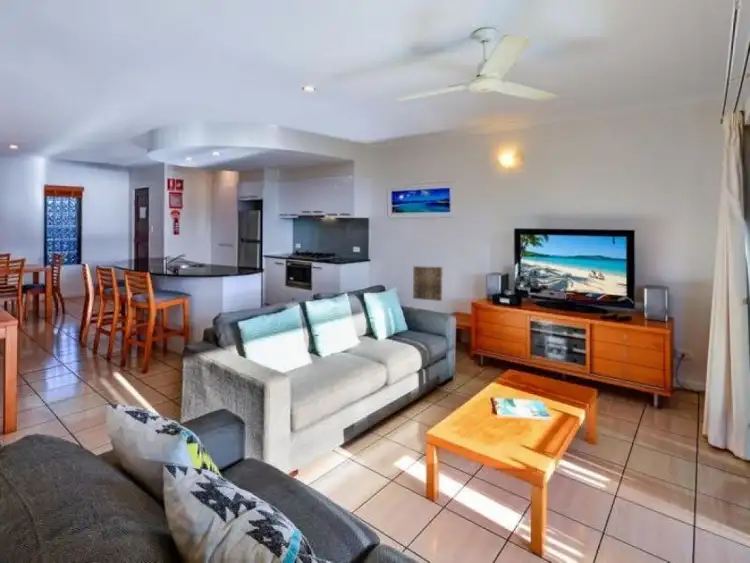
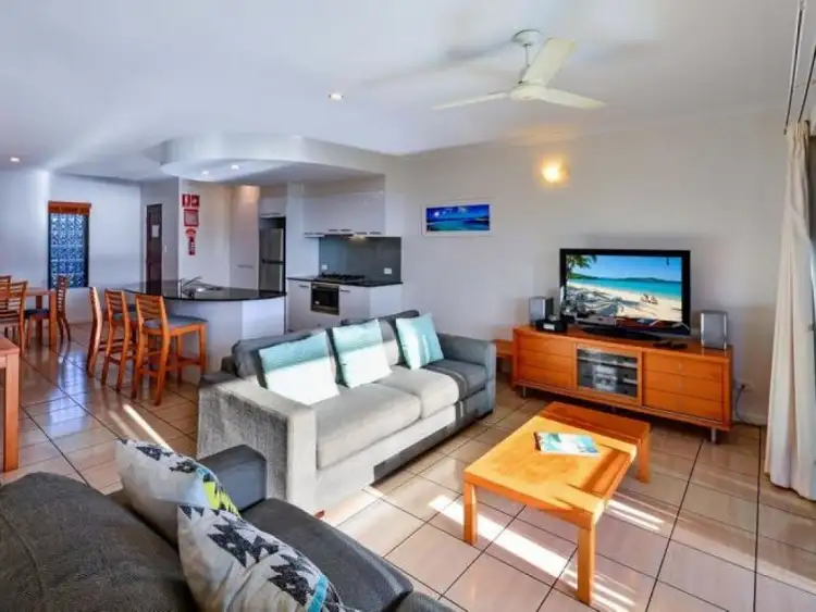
- wall art (427, 283)
